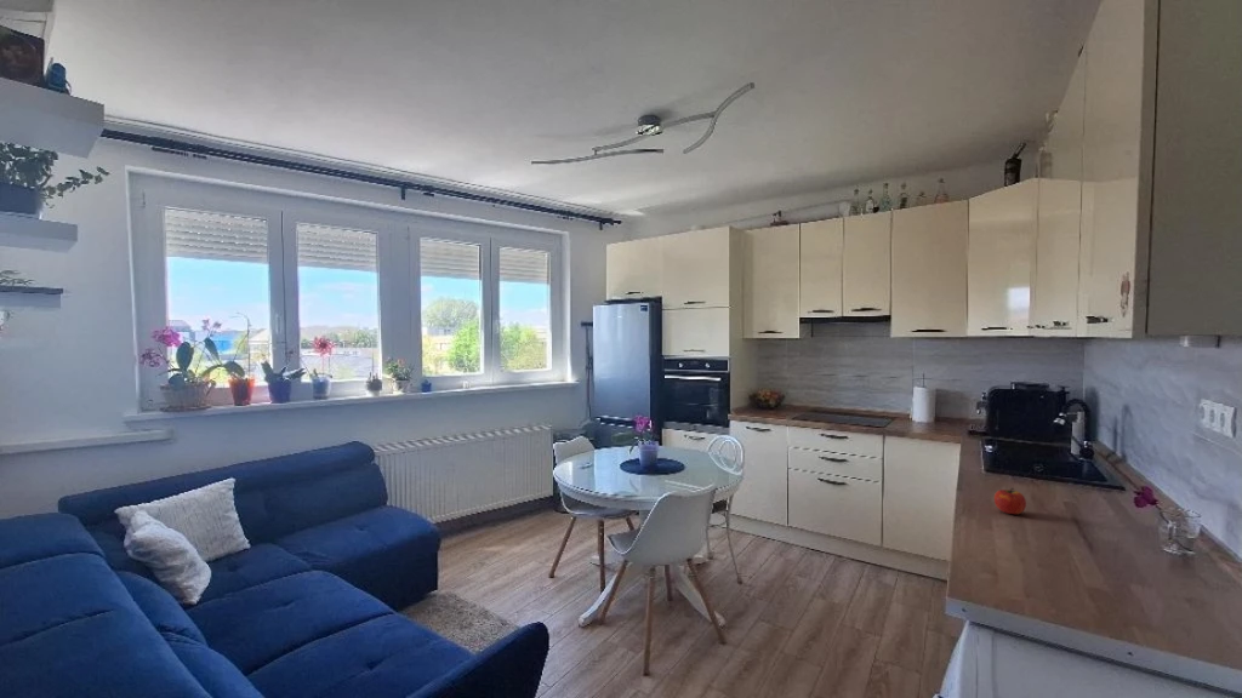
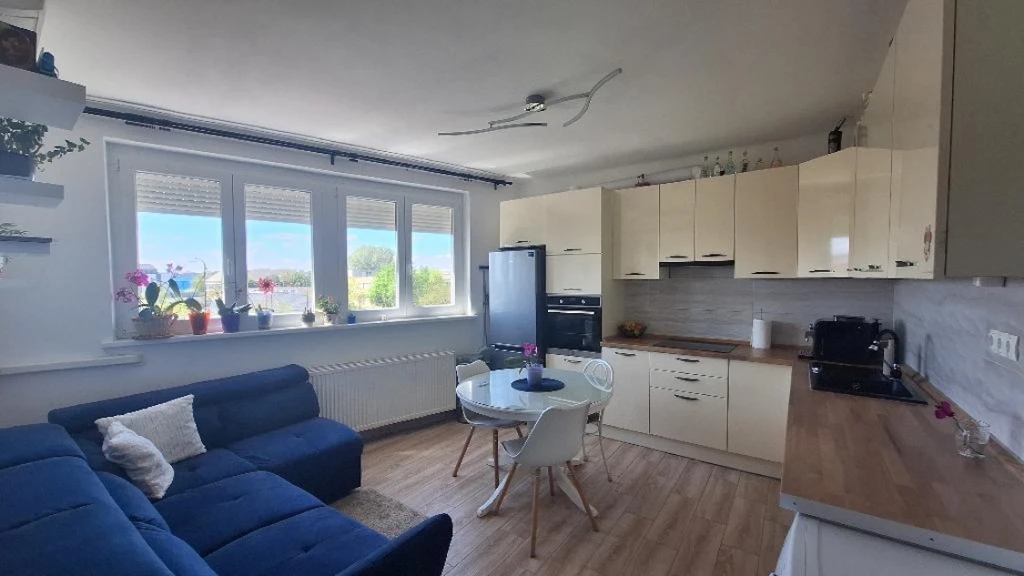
- fruit (1009, 499)
